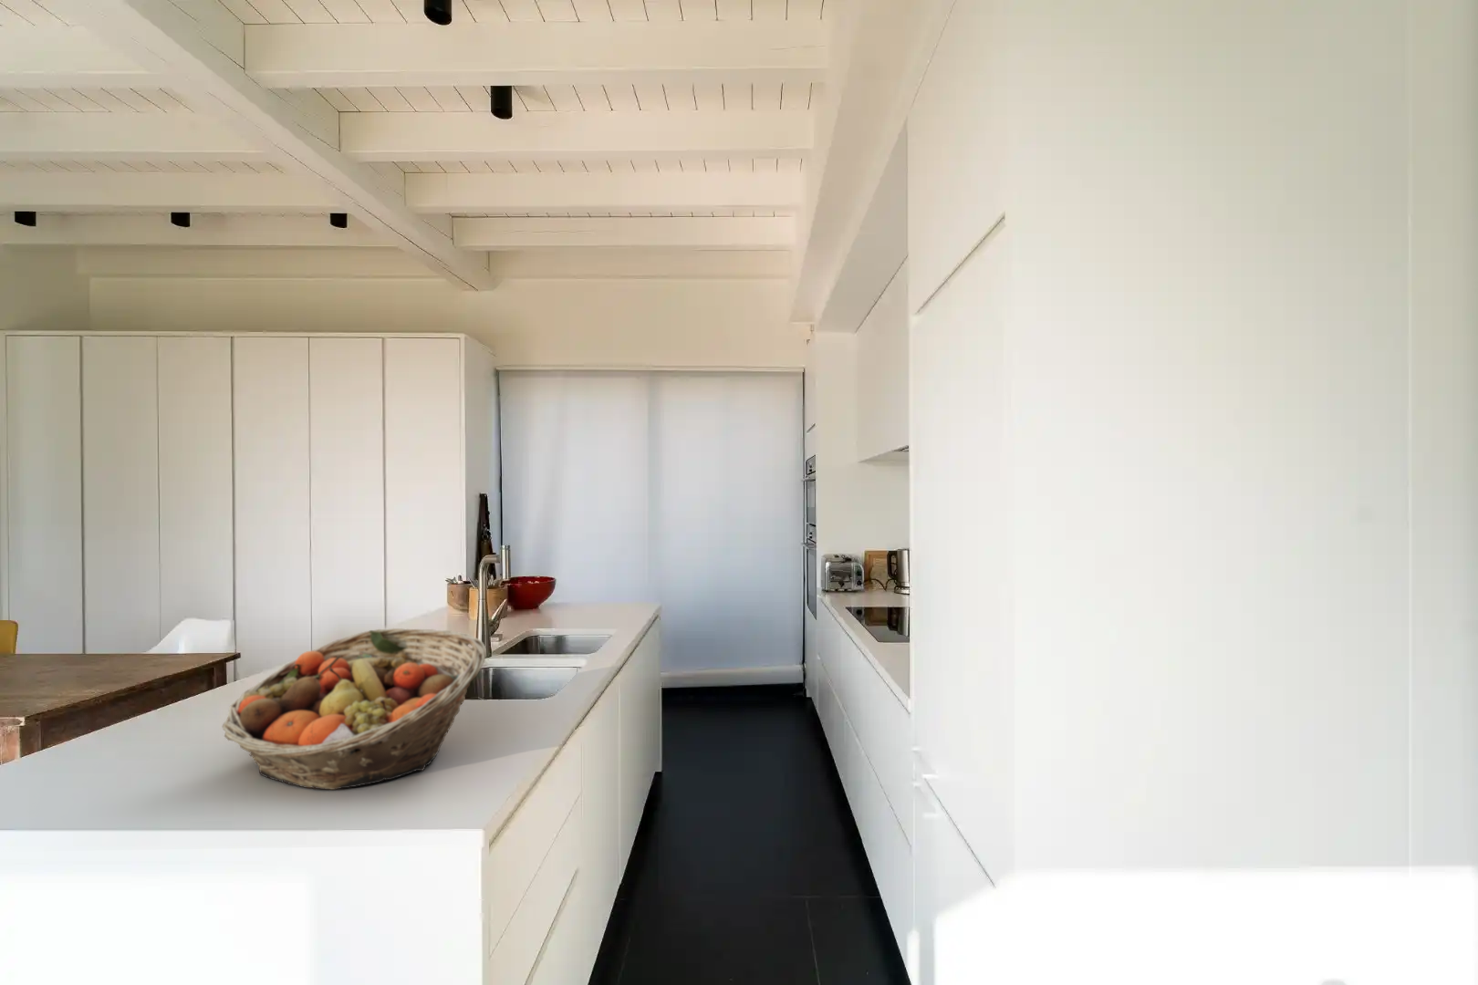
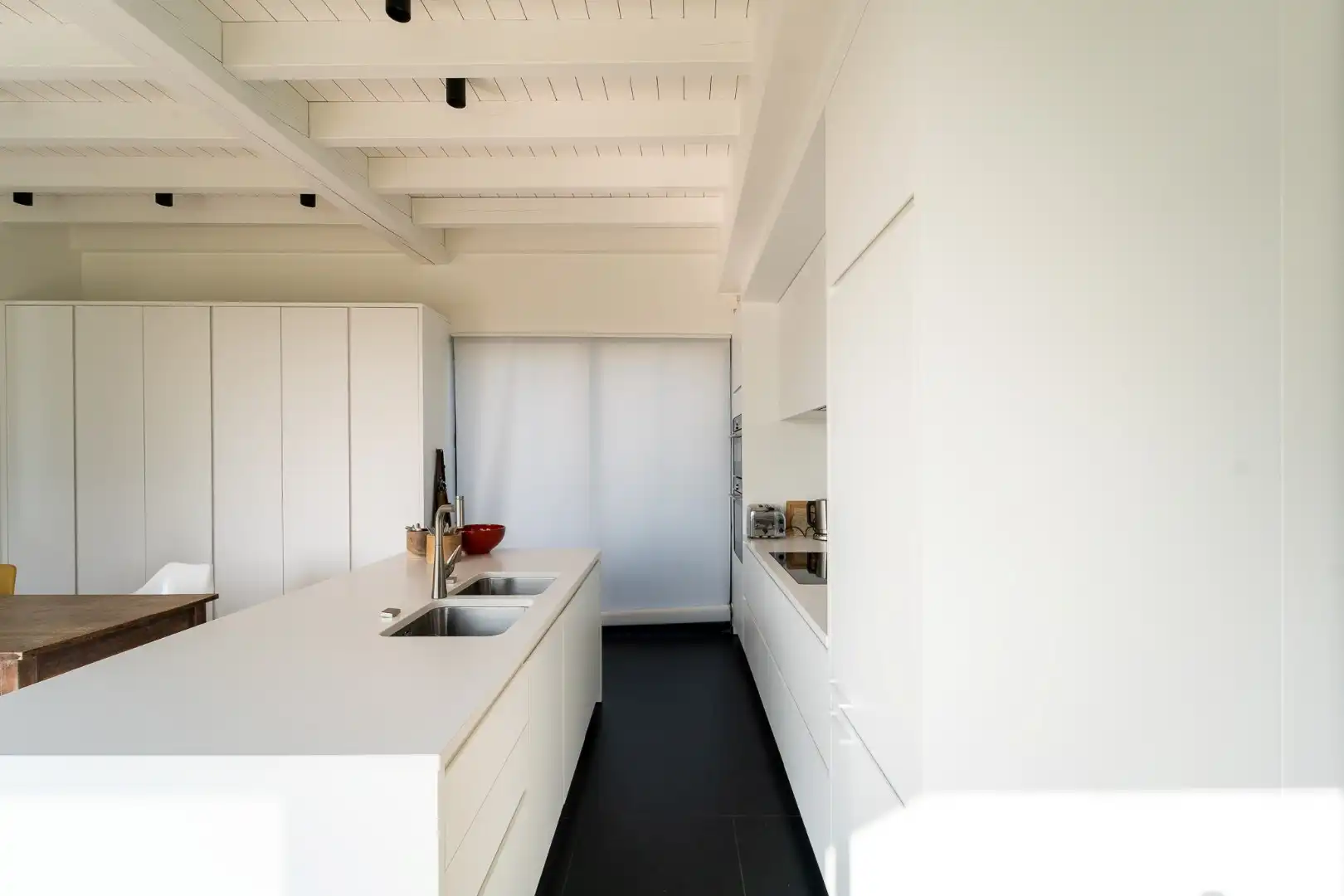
- fruit basket (362, 699)
